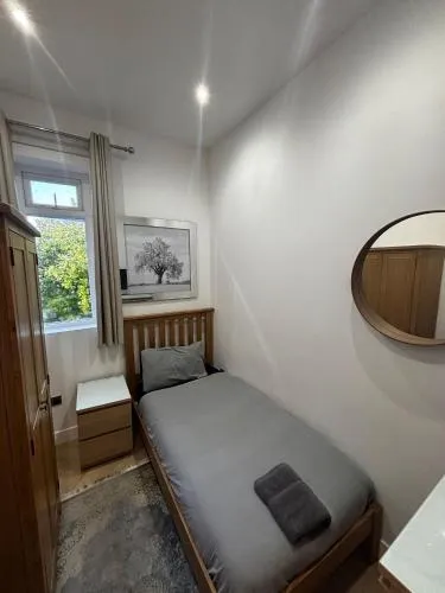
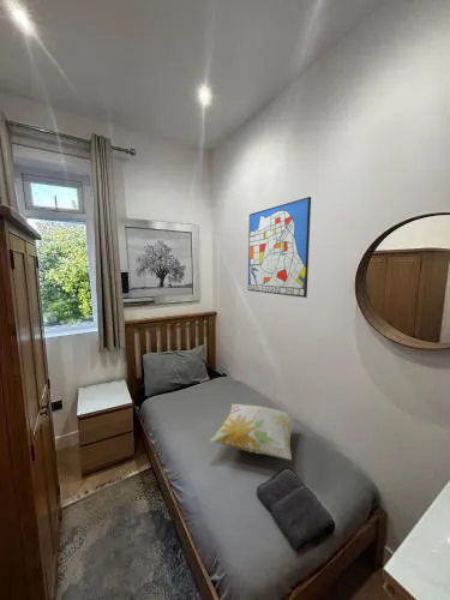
+ decorative pillow (256, 426)
+ wall art (274, 251)
